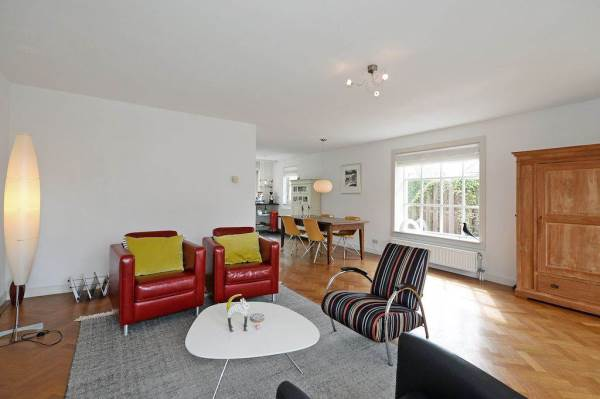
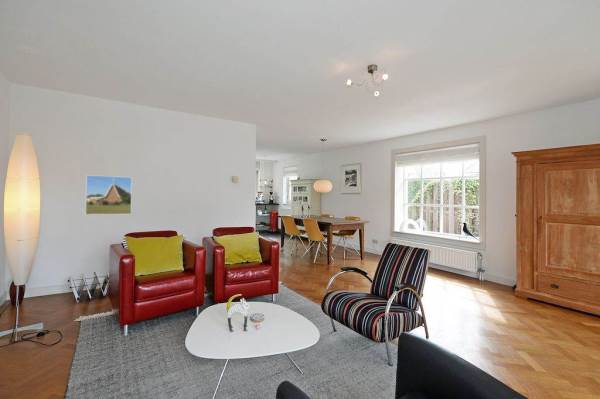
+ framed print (109, 195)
